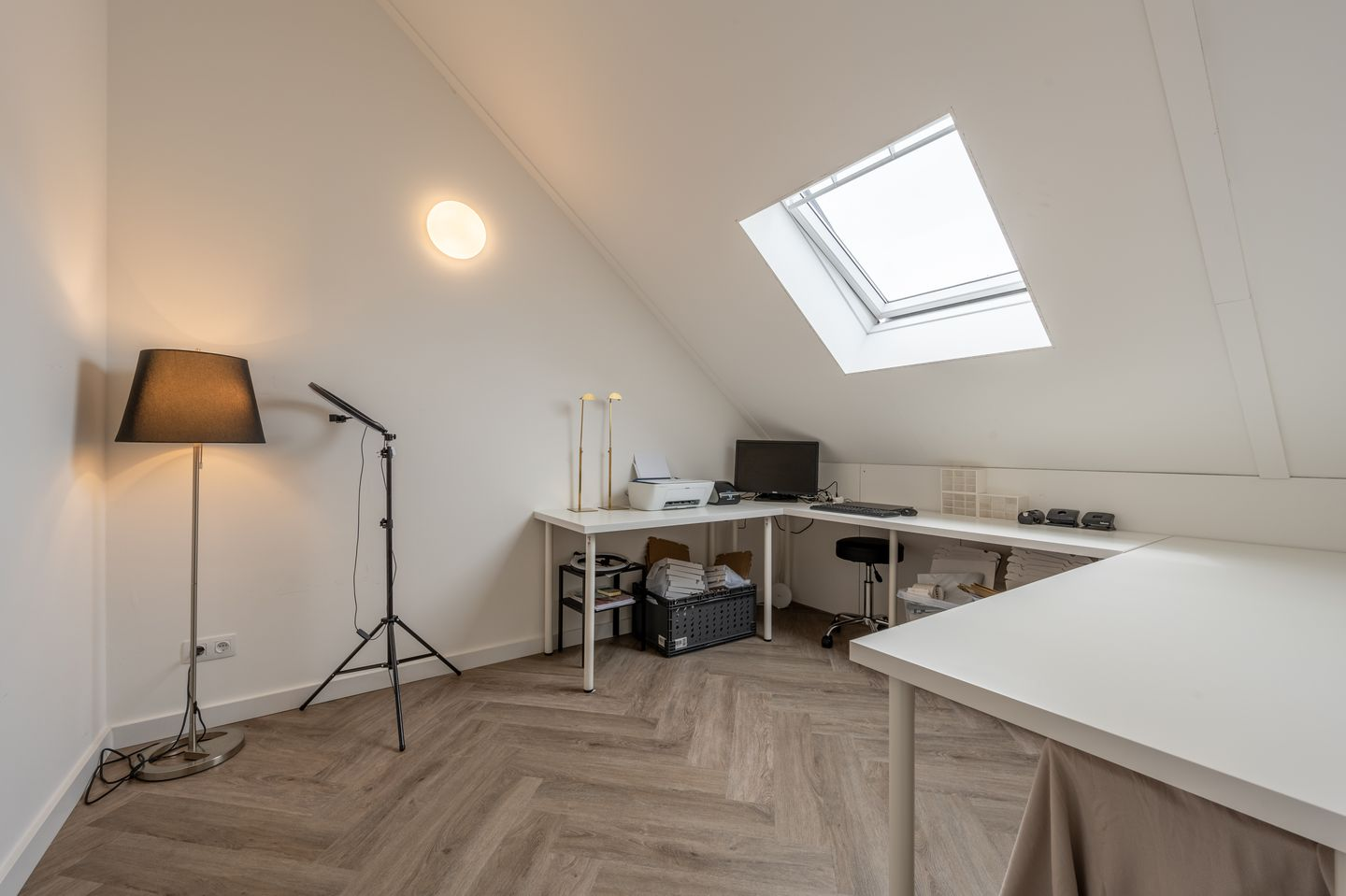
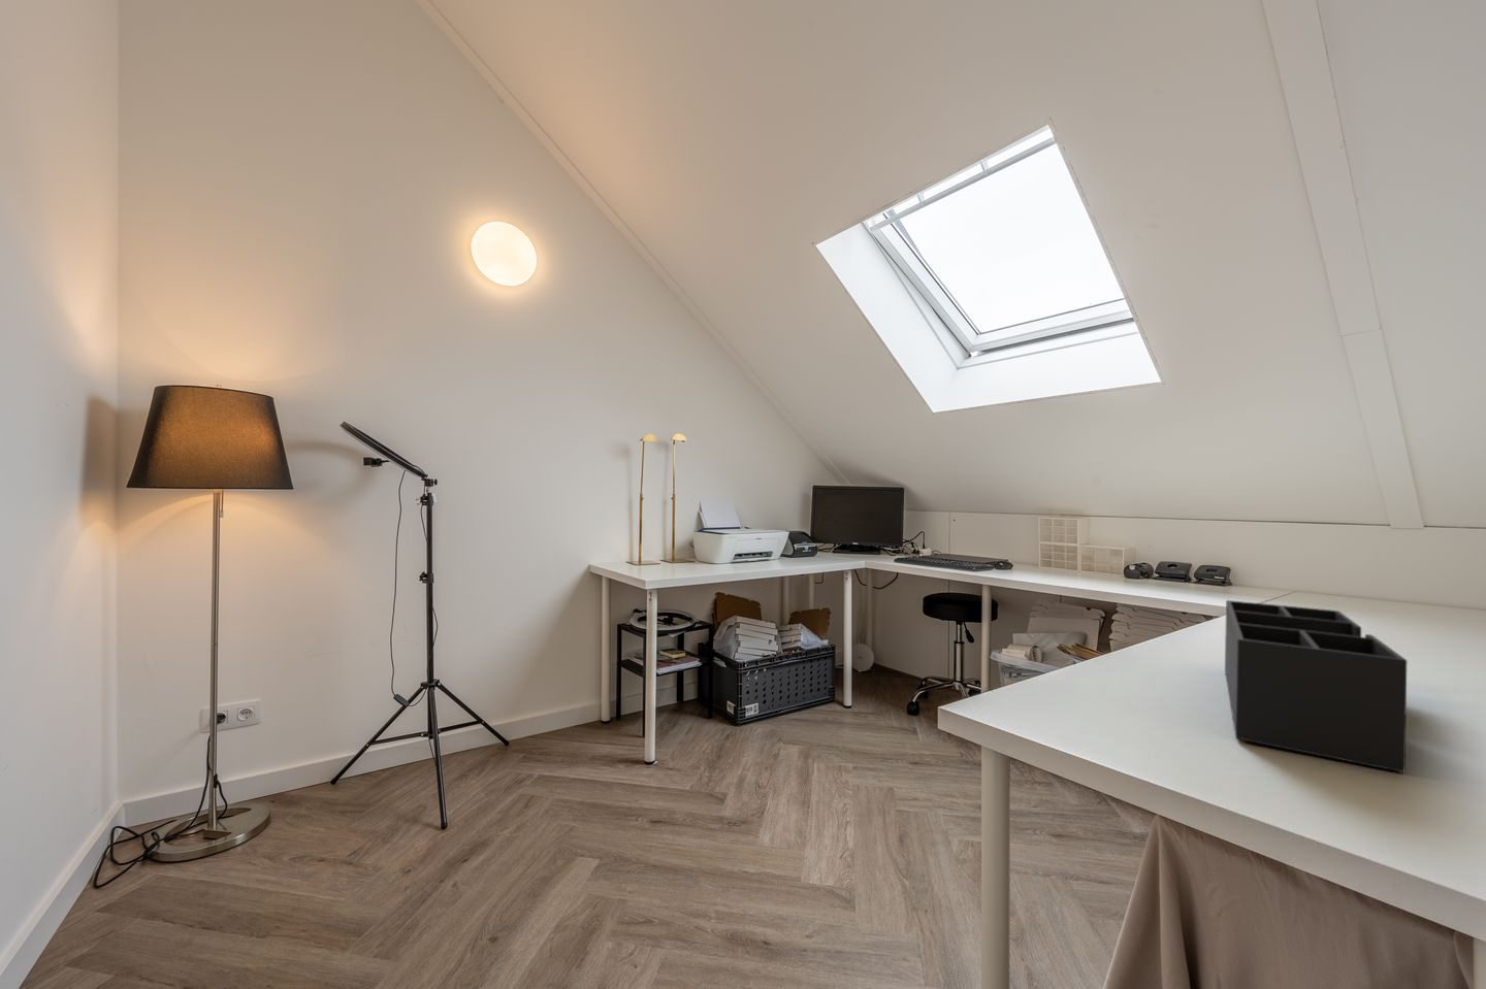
+ desk organizer (1294, 666)
